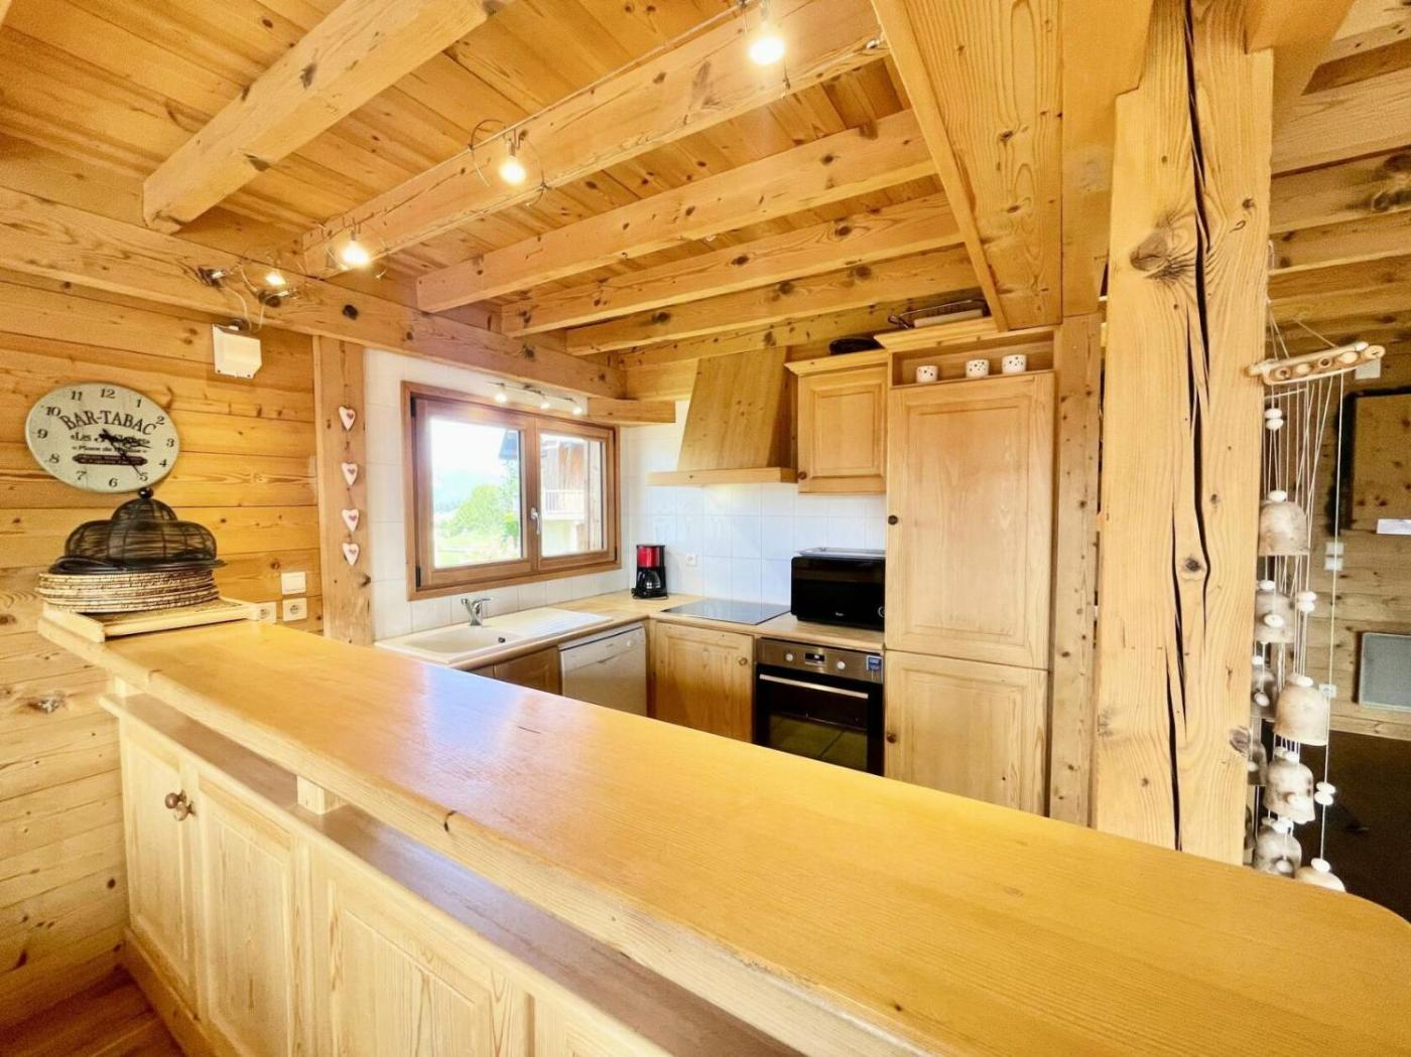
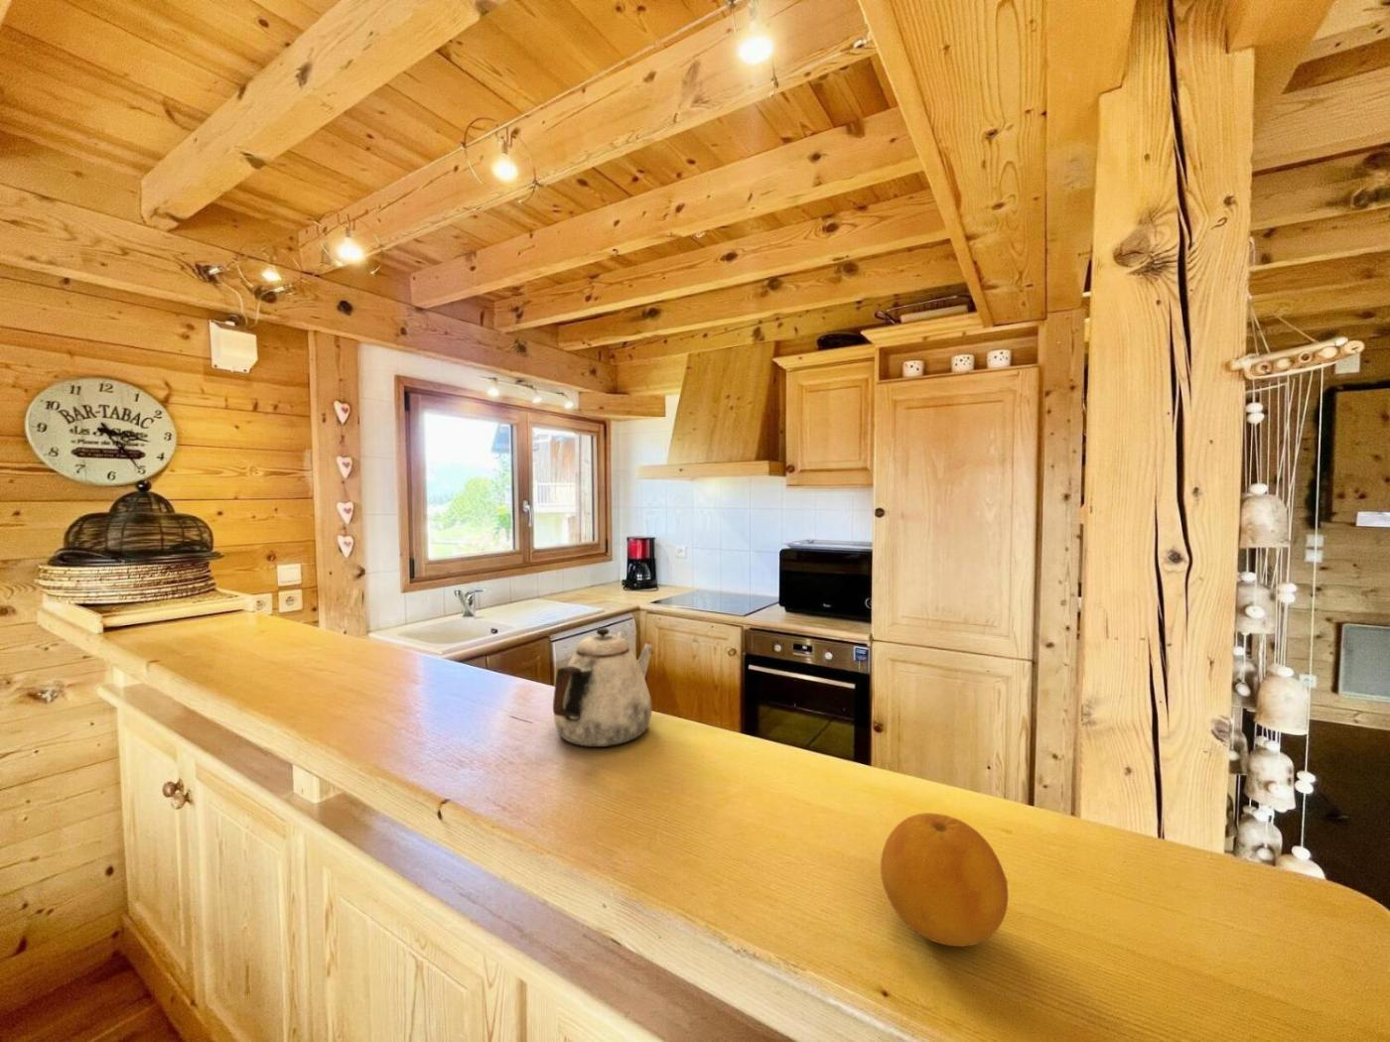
+ fruit (941, 877)
+ teapot (610, 675)
